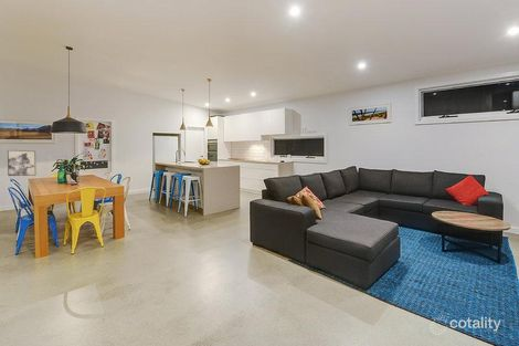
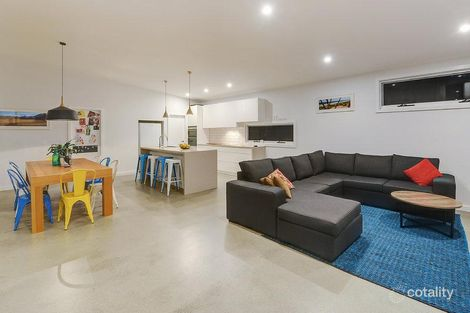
- wall art (21, 162)
